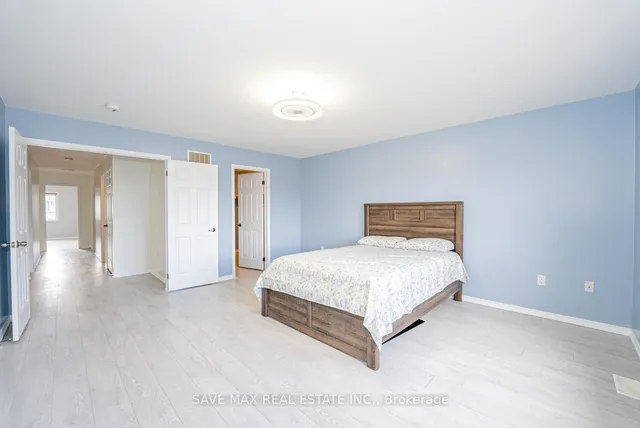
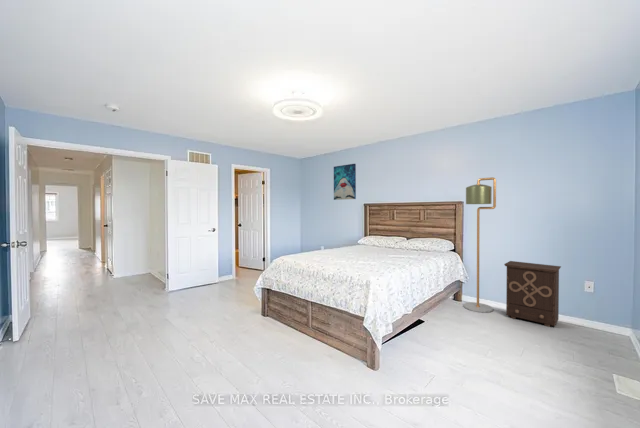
+ wall art (344, 182)
+ floor lamp (478, 243)
+ nightstand (531, 292)
